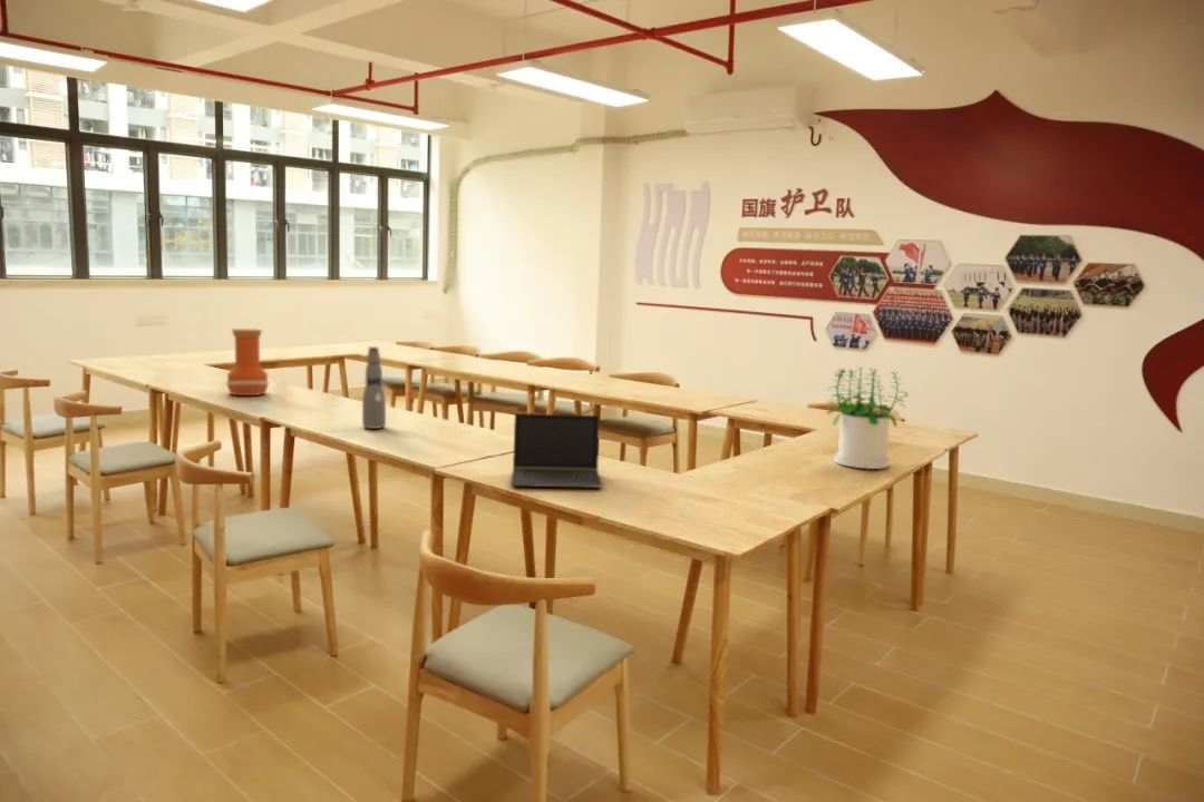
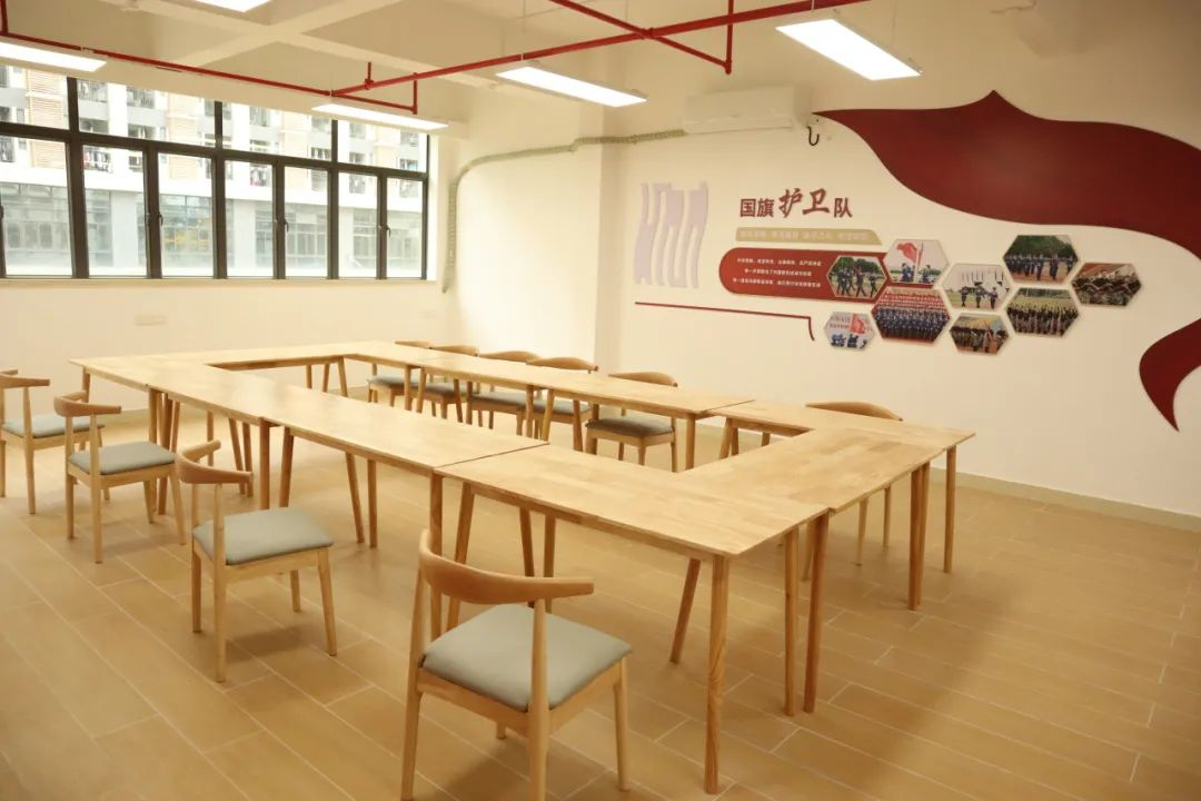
- bottle (373, 387)
- laptop computer (556, 449)
- potted plant (860, 414)
- vase (246, 361)
